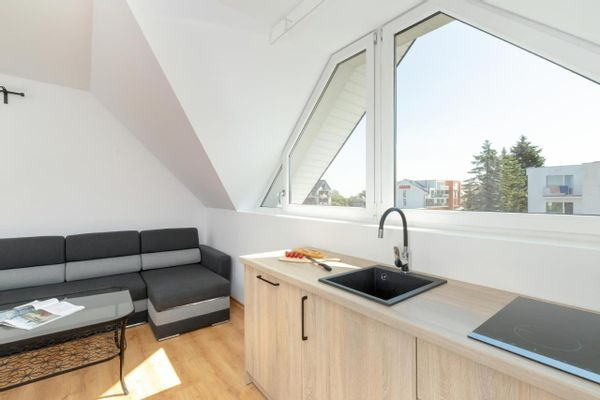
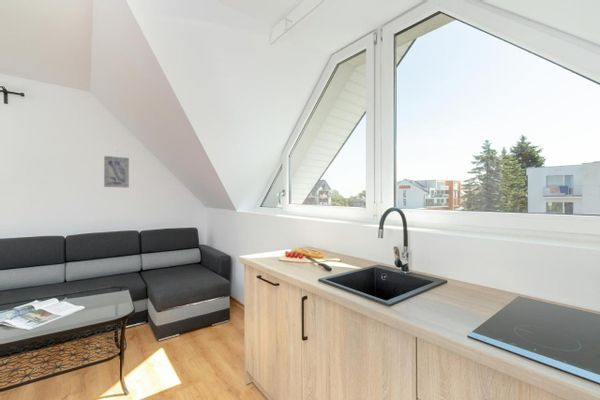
+ wall art (116, 172)
